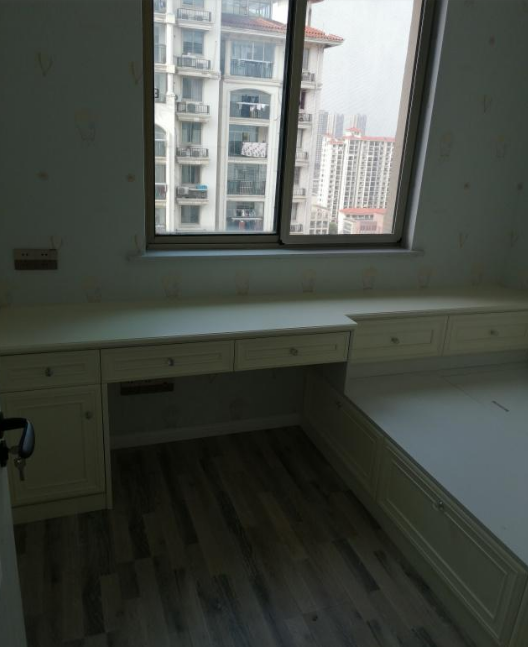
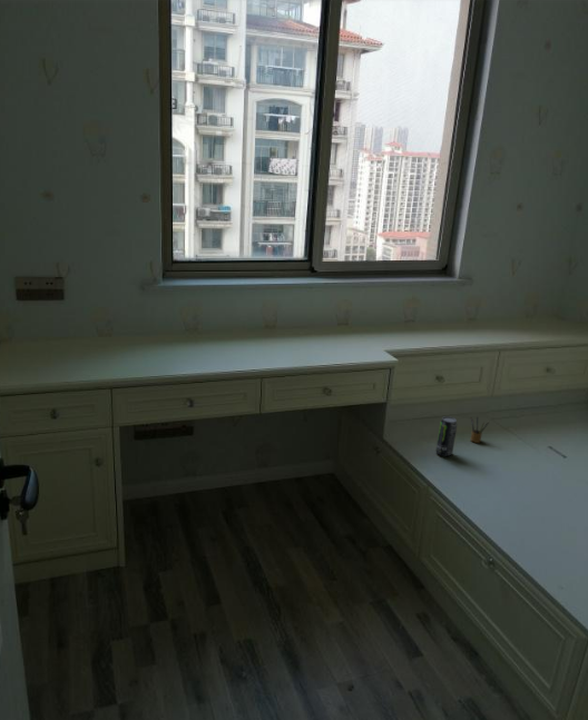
+ pencil box (477, 430)
+ beverage can (447, 436)
